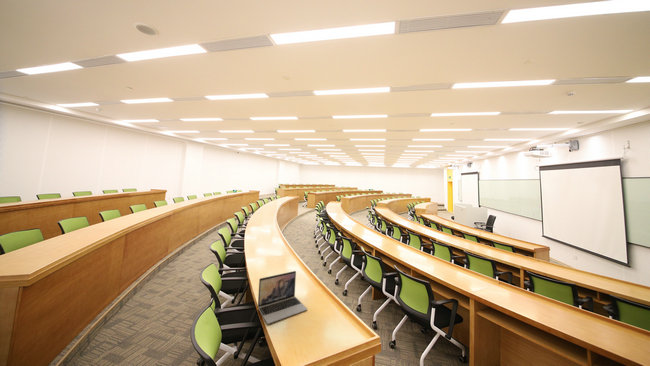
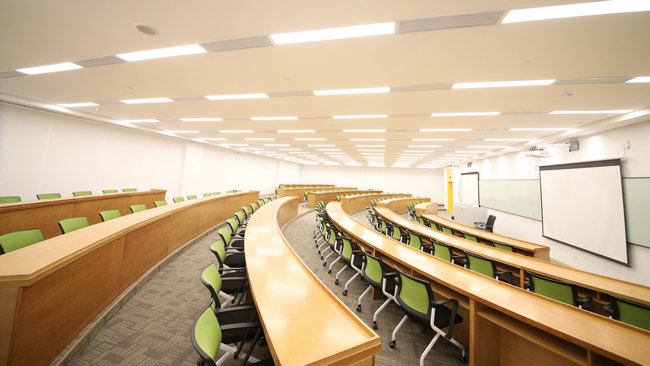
- laptop (283, 294)
